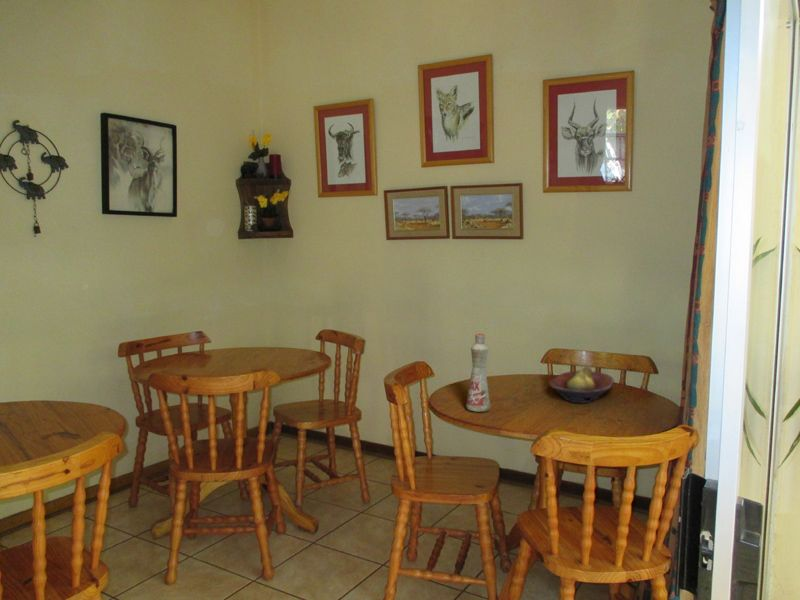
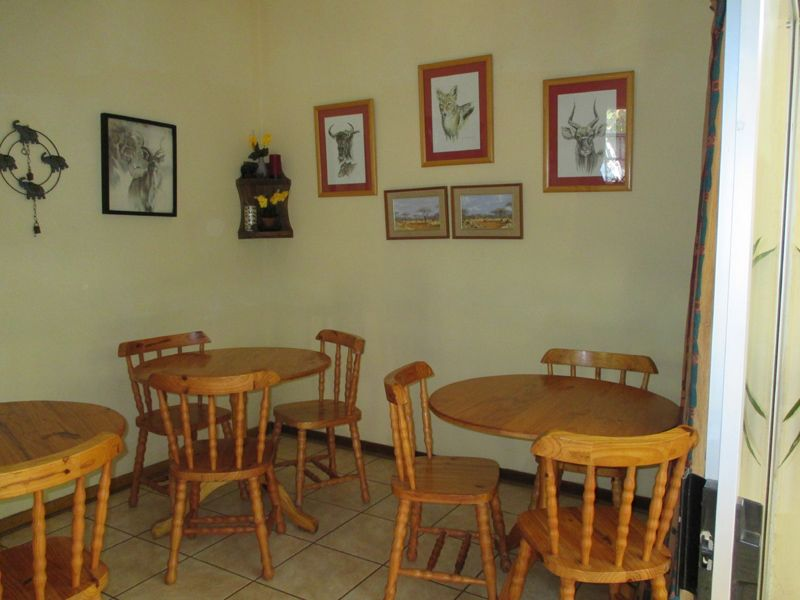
- fruit bowl (581, 381)
- bottle (479, 371)
